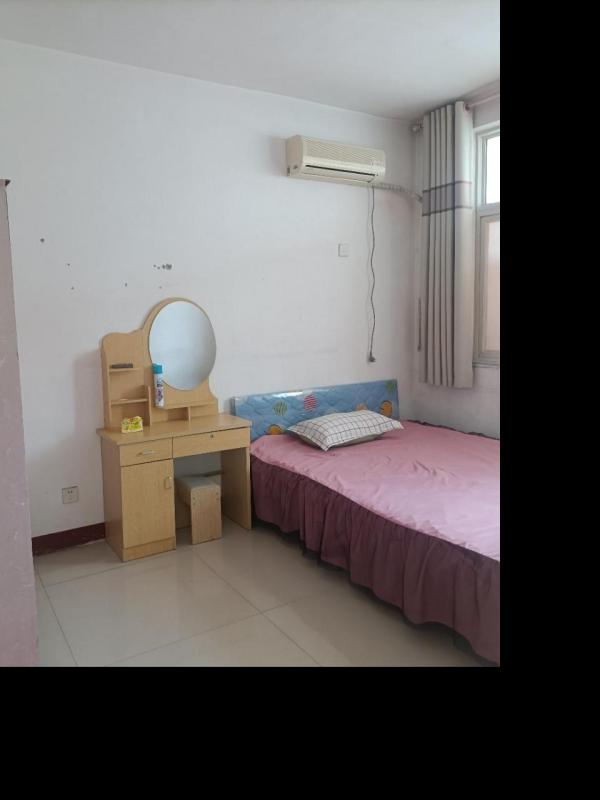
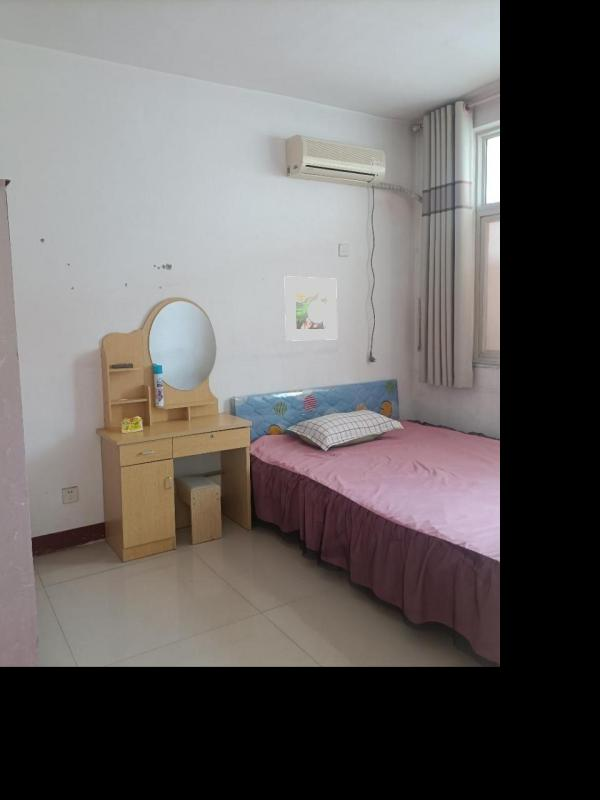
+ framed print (311, 309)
